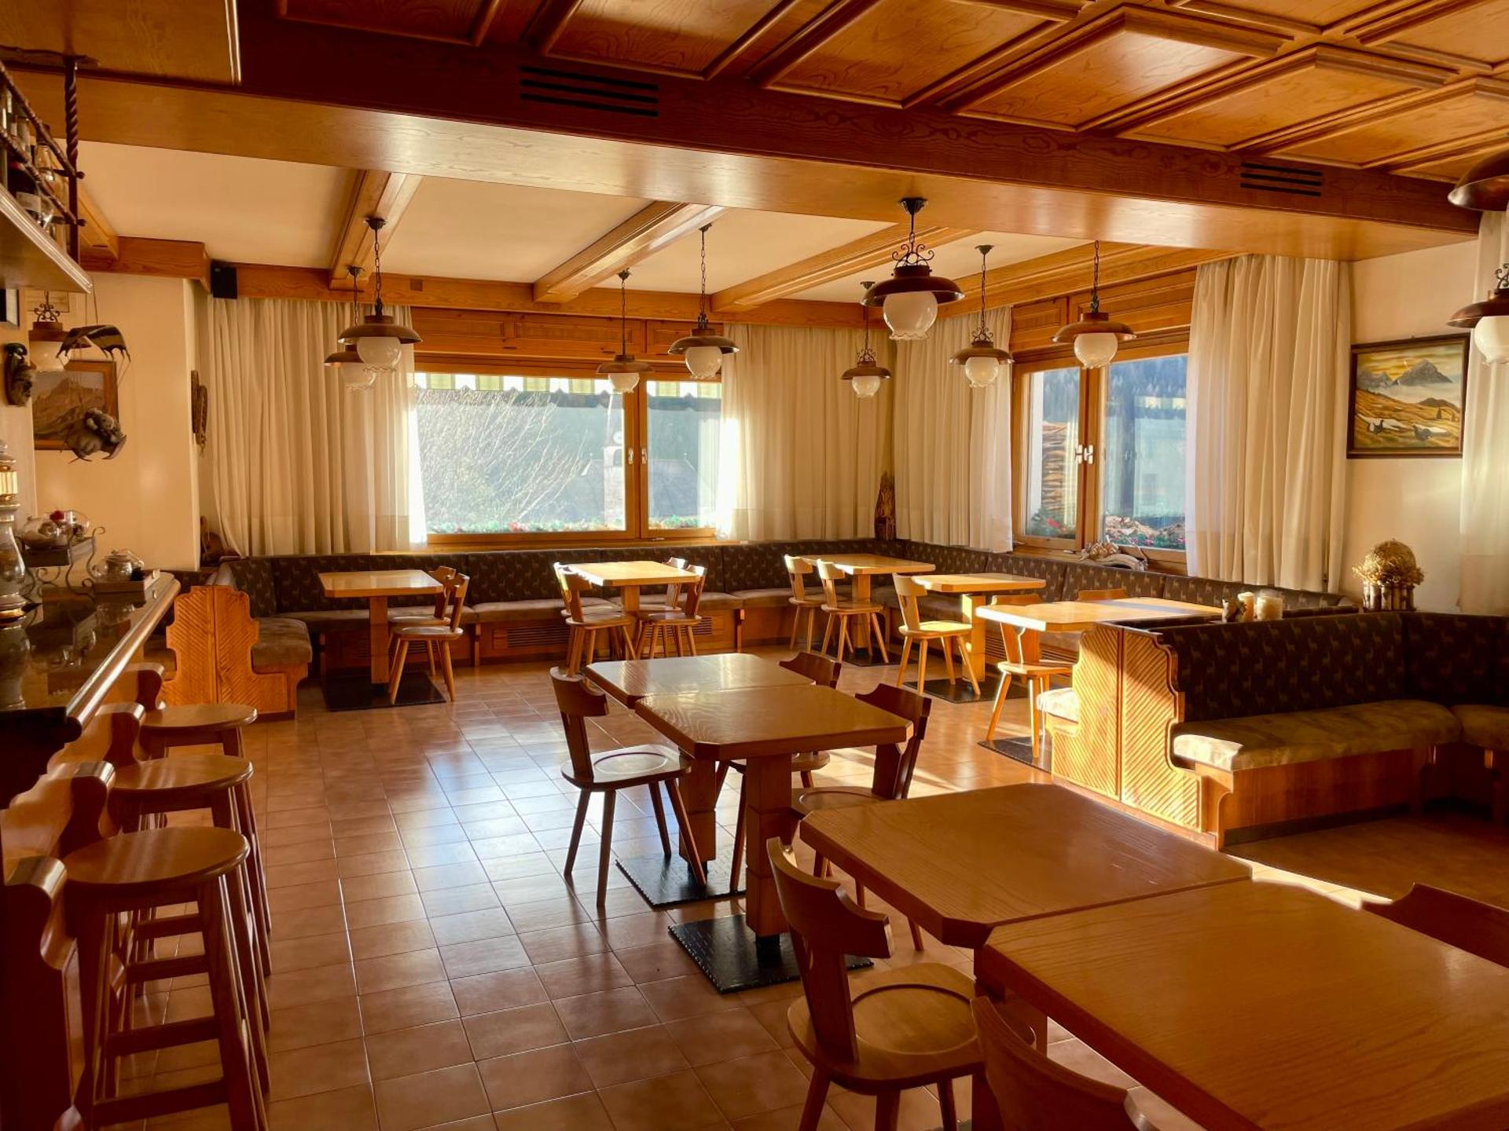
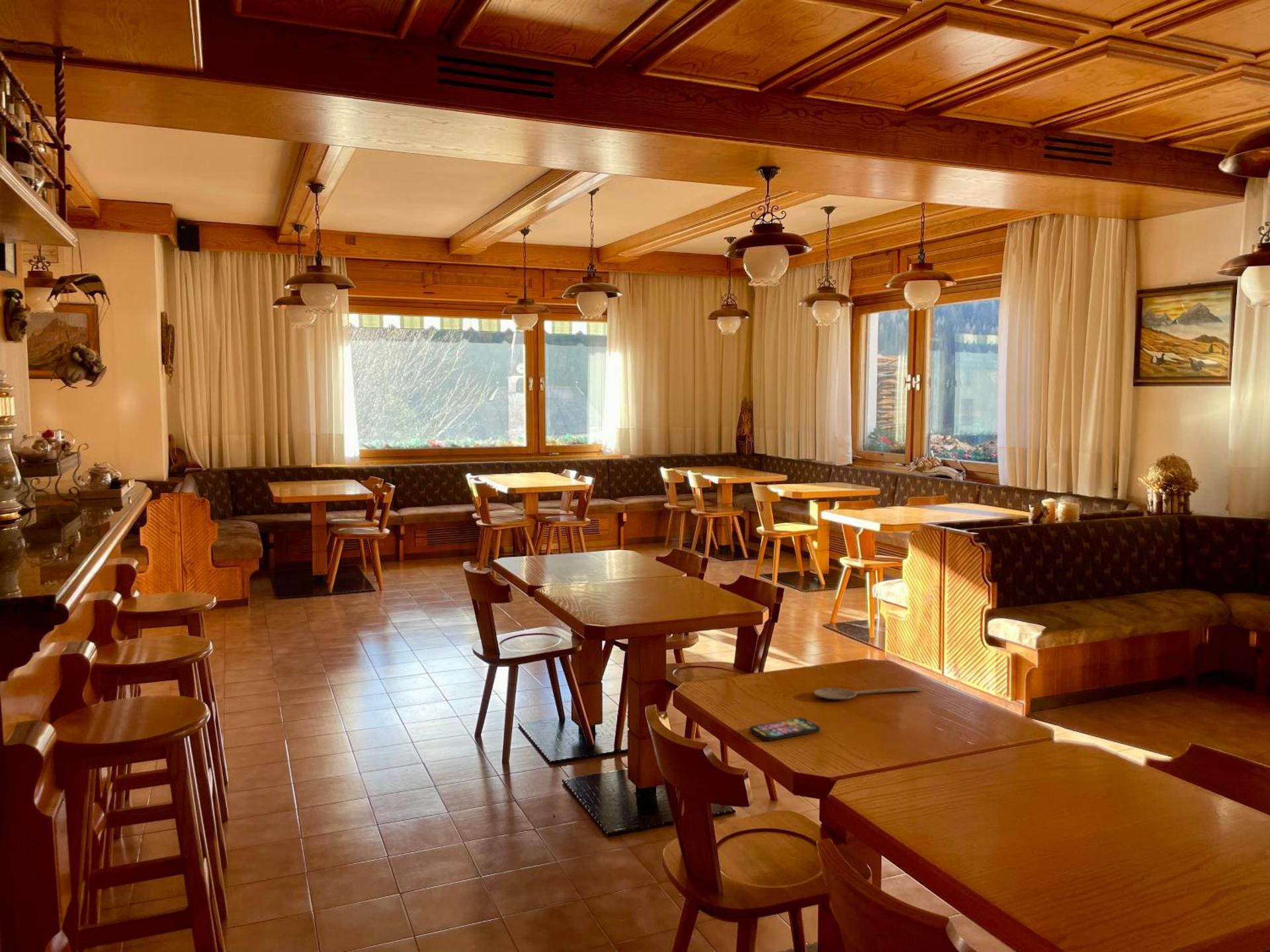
+ wooden spoon (868, 691)
+ smartphone (784, 729)
